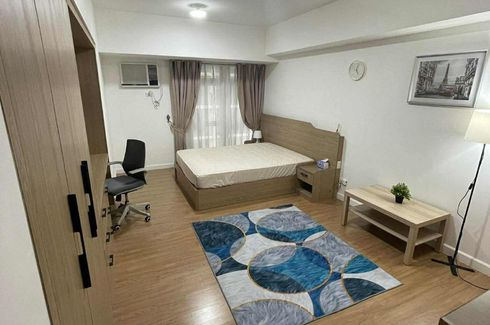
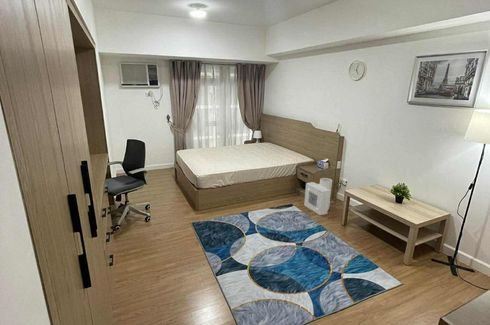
+ air purifier (323, 194)
